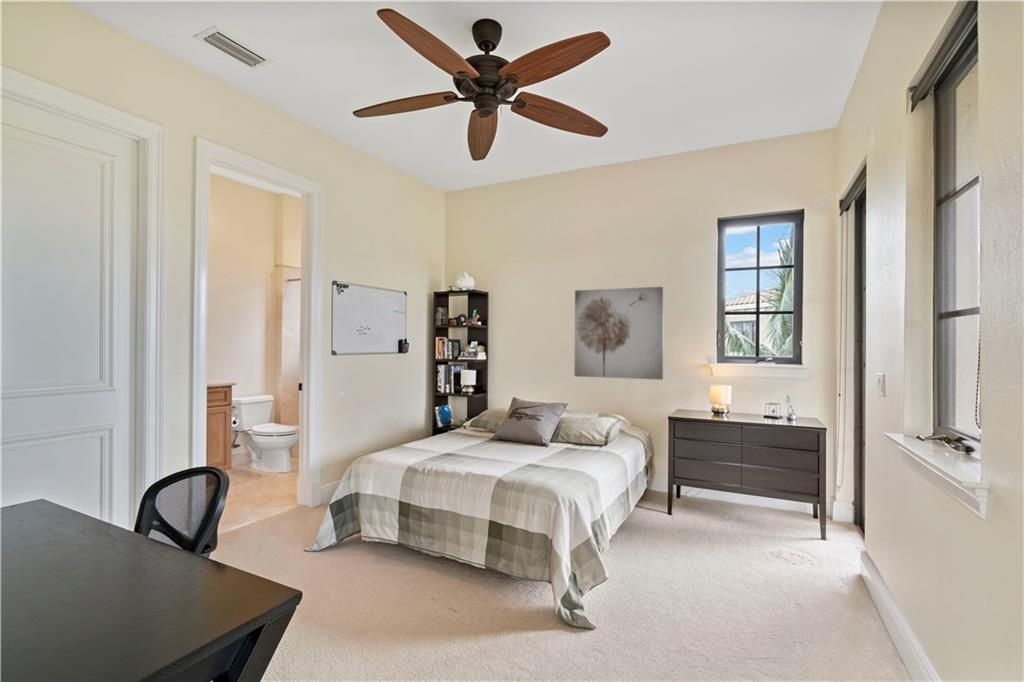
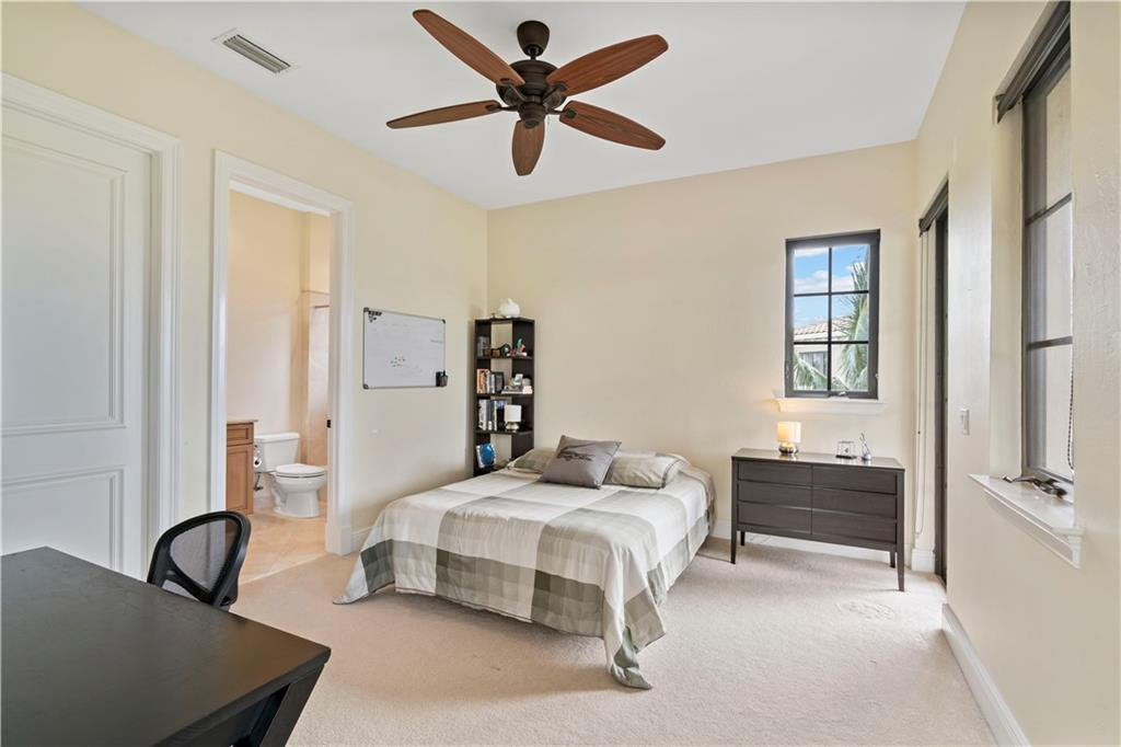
- wall art (617, 333)
